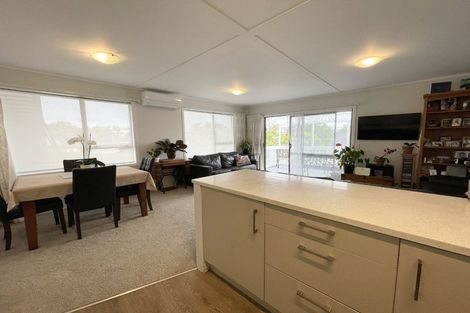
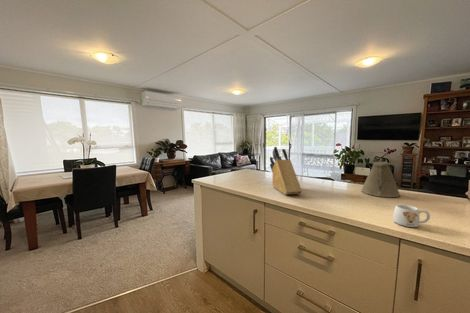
+ knife block (283, 168)
+ mug (411, 216)
+ kettle (379, 172)
